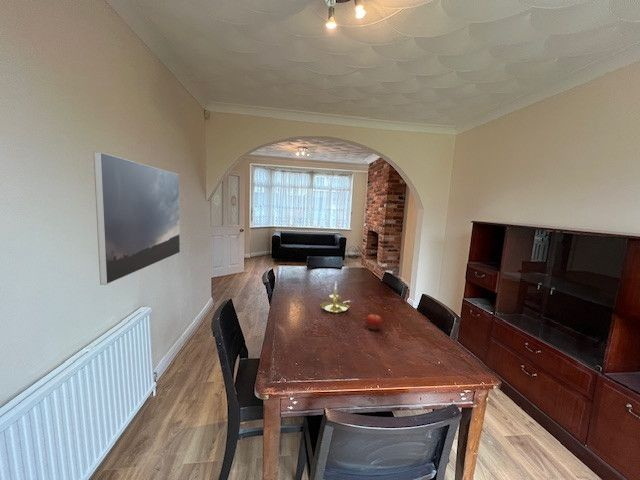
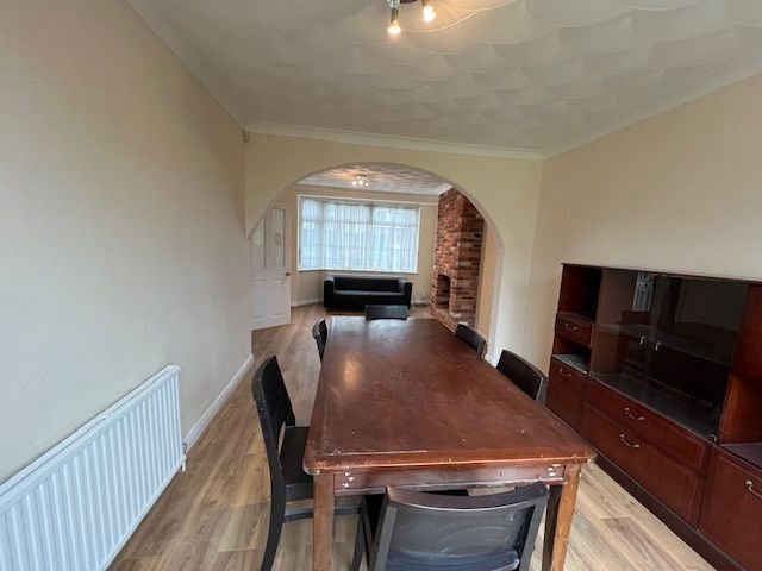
- fruit (374, 320)
- candle holder (337, 295)
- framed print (148, 216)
